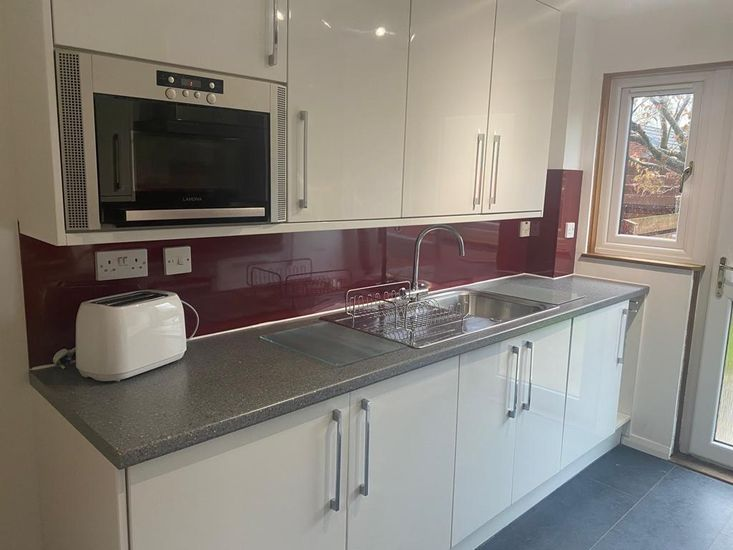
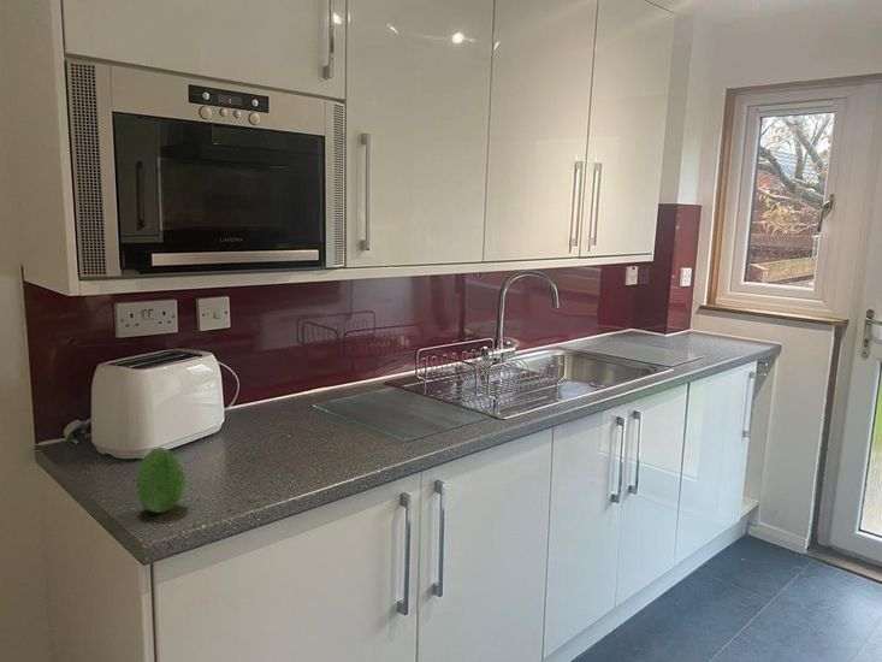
+ fruit (160, 479)
